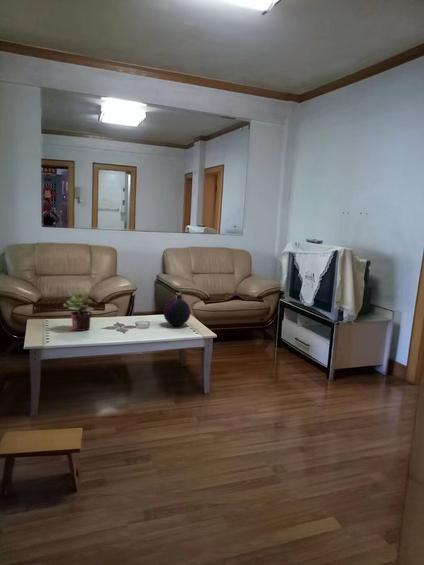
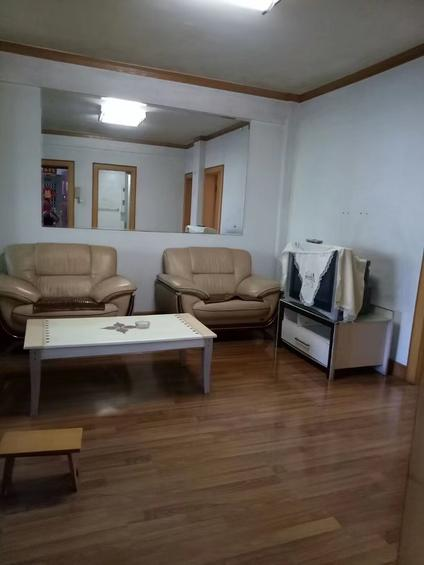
- potted plant (78, 311)
- decorative orb (177, 312)
